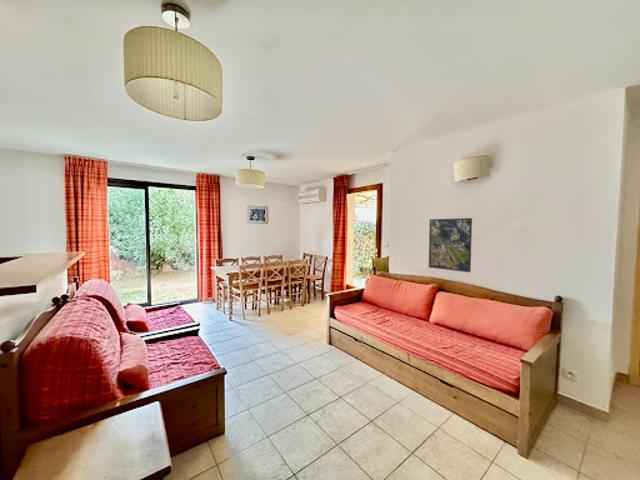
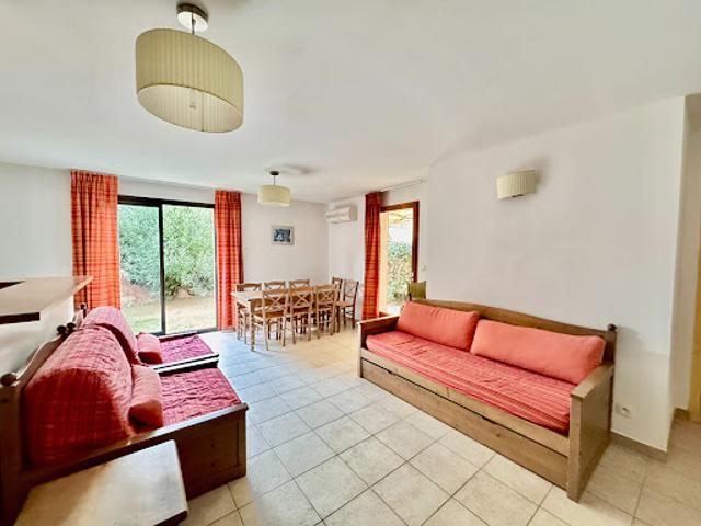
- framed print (448, 244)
